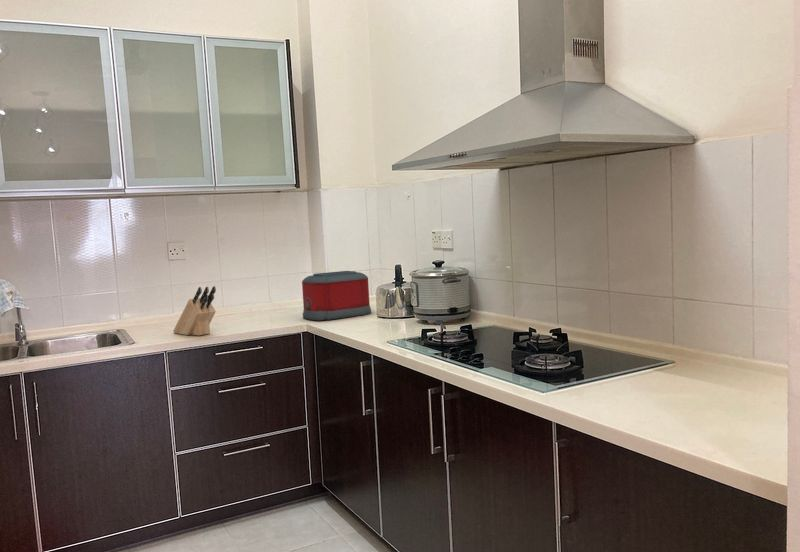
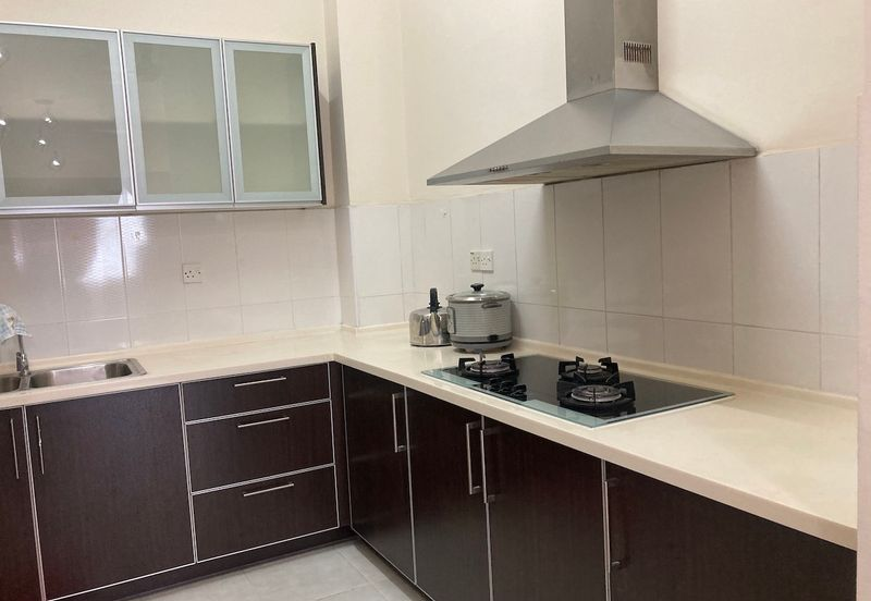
- toaster (337, 293)
- knife block (195, 309)
